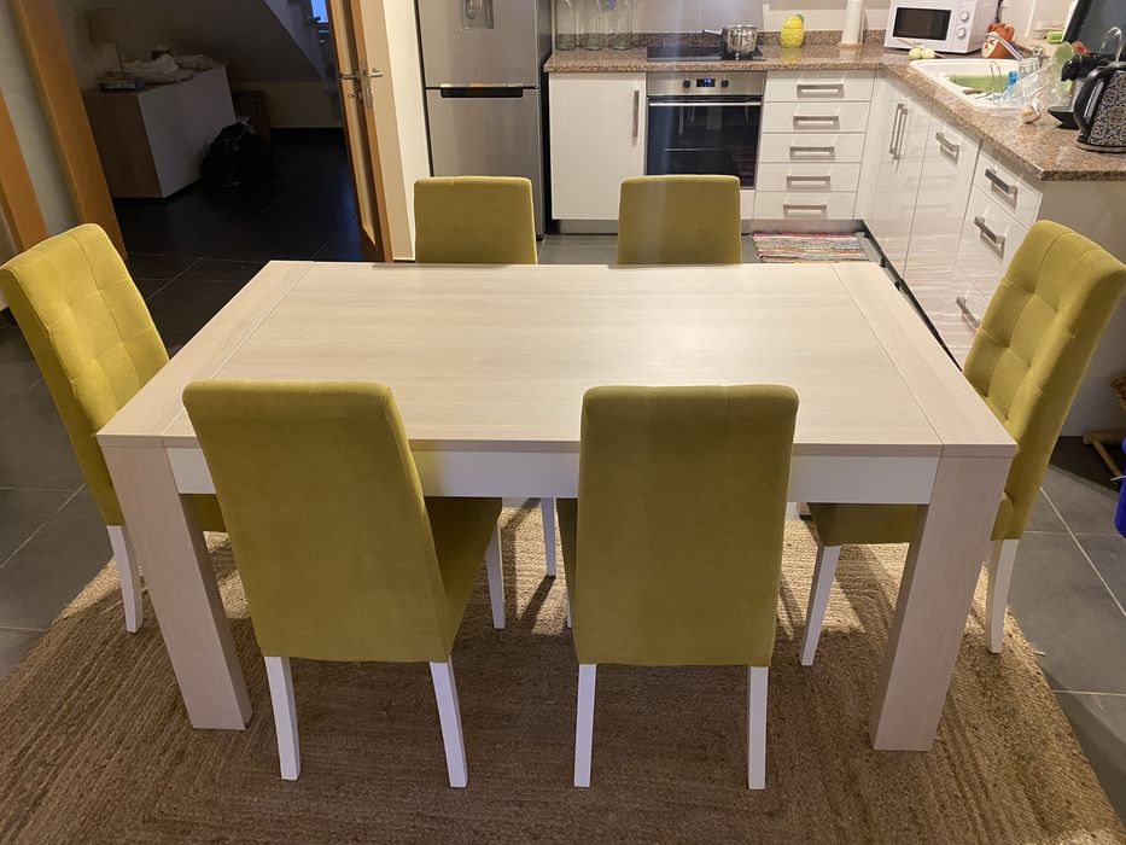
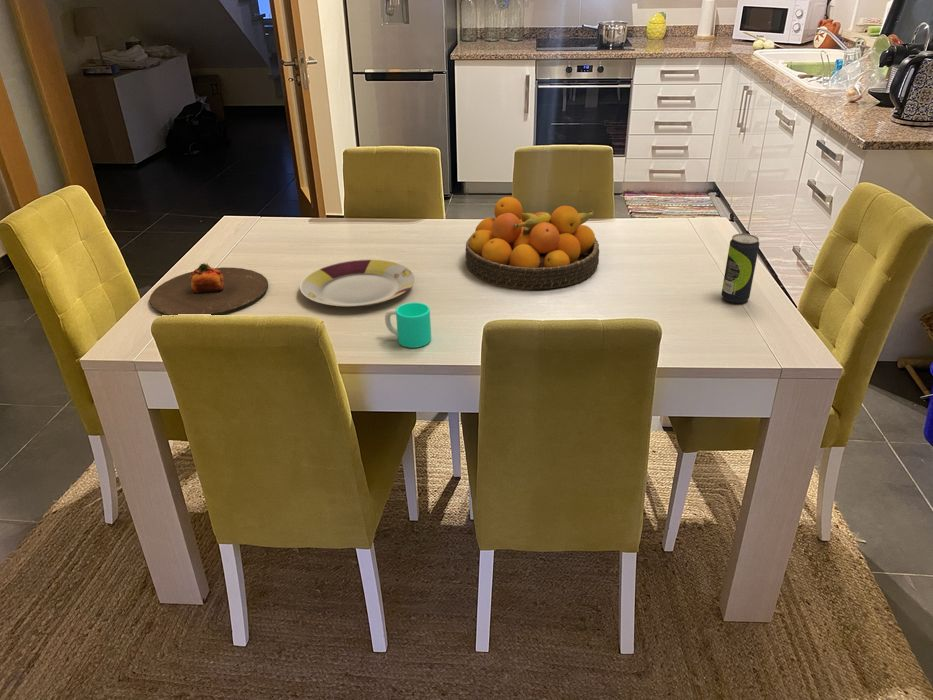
+ fruit bowl (532, 235)
+ plate (358, 285)
+ plate (207, 278)
+ cup (407, 324)
+ beverage can (740, 268)
